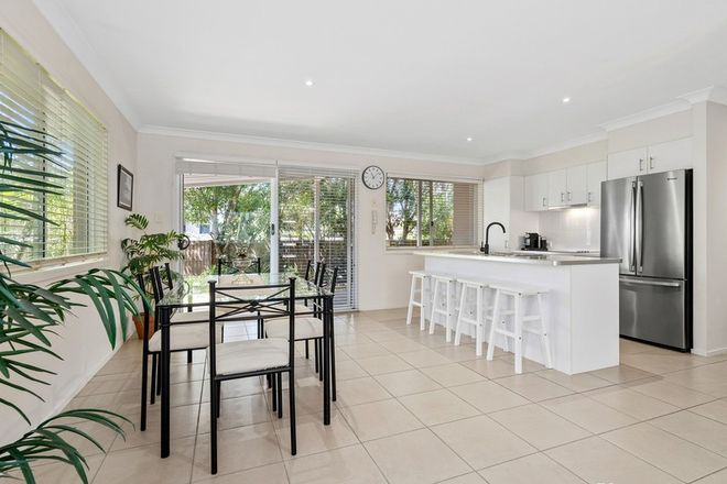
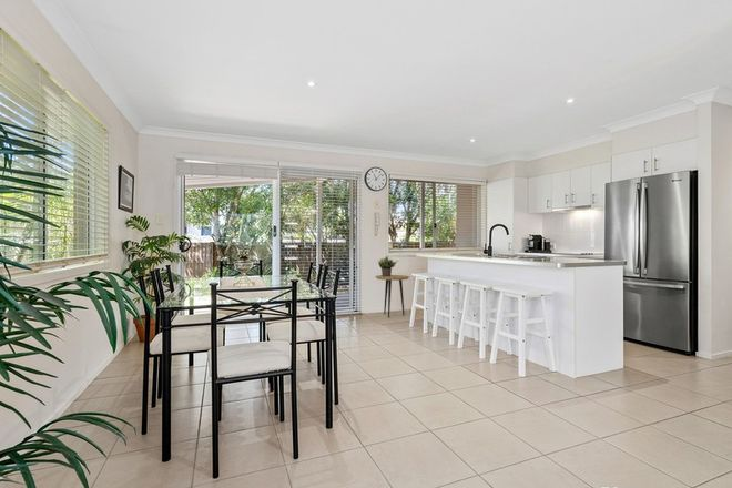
+ side table (389, 295)
+ potted plant (388, 265)
